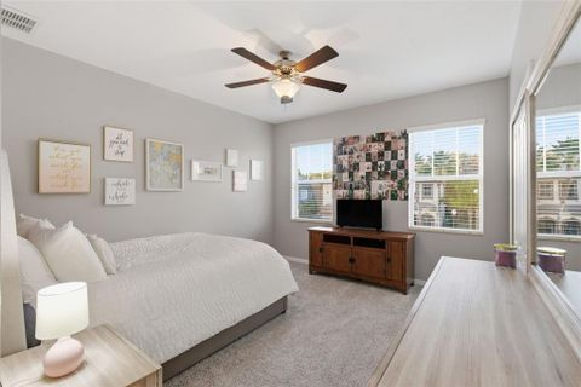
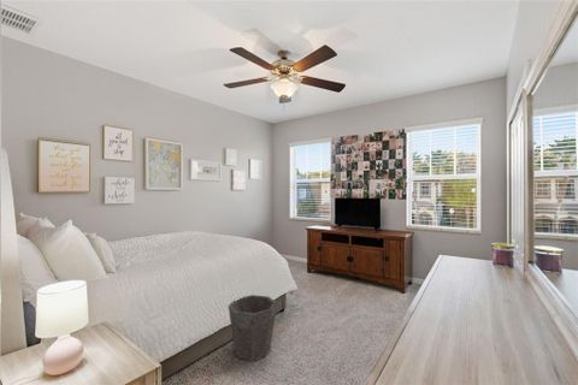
+ waste bin (253, 326)
